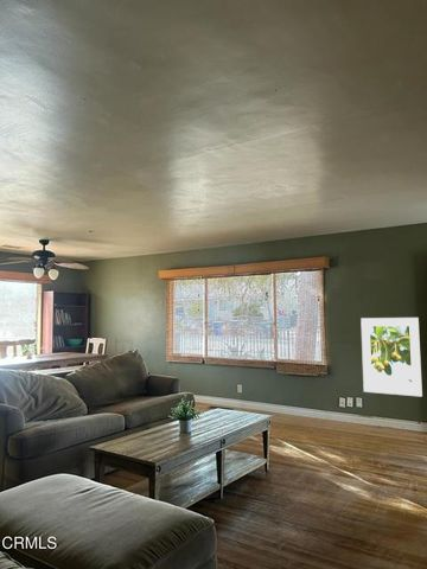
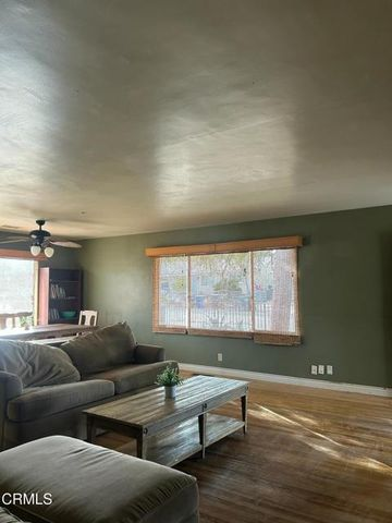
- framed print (390, 356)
